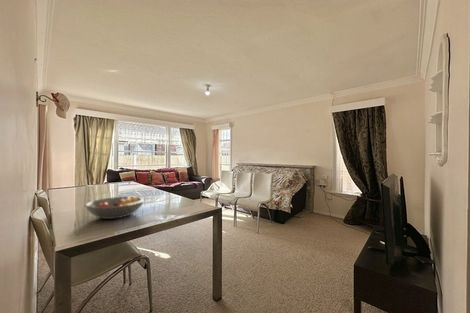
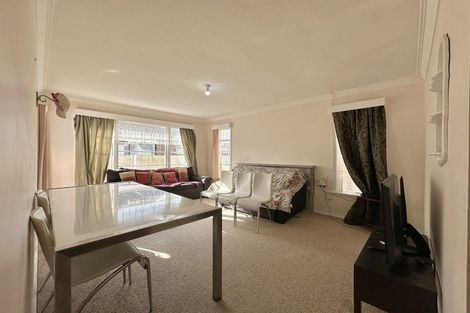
- fruit bowl (116, 206)
